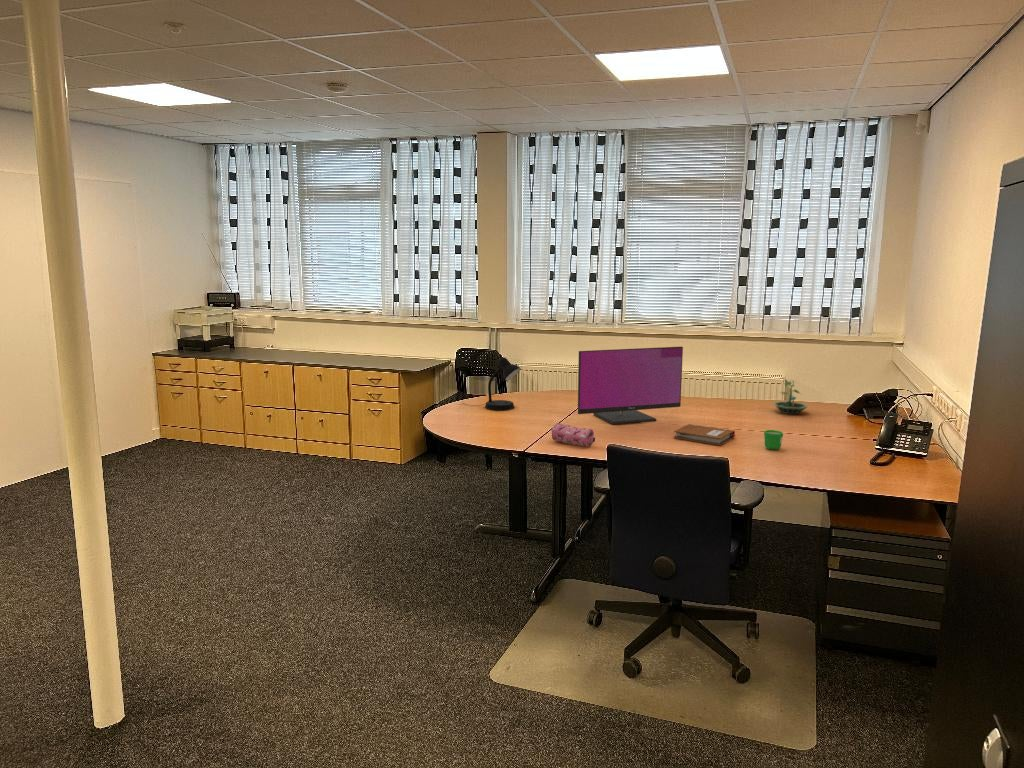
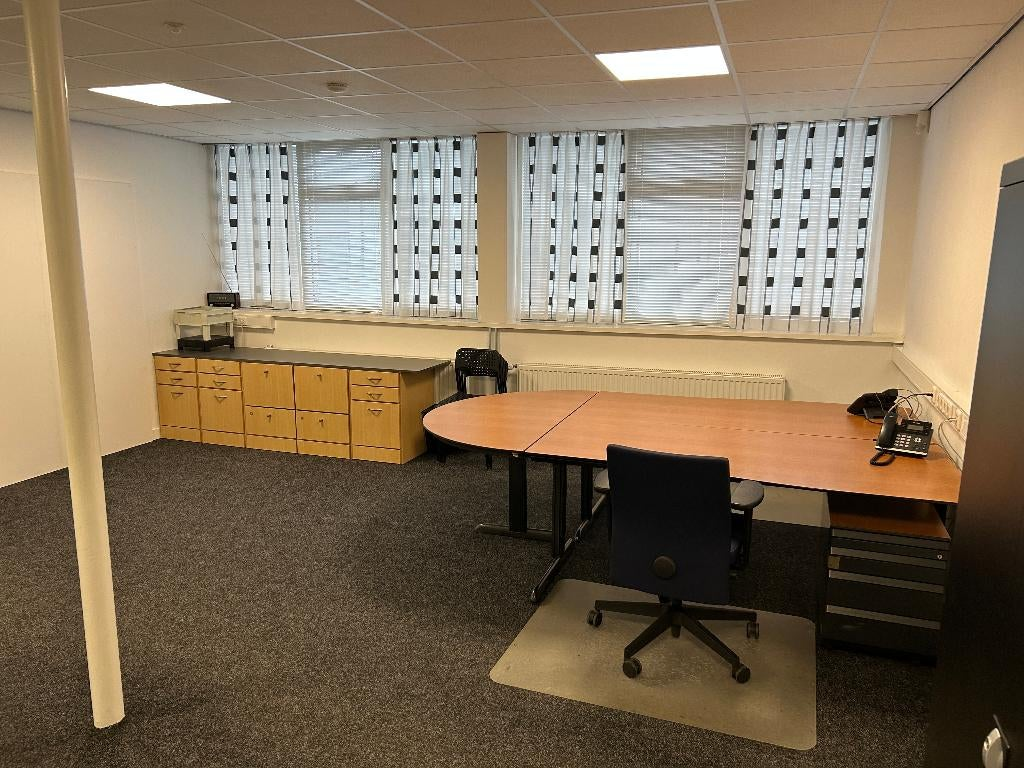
- mug (774, 439)
- terrarium (791, 386)
- desk lamp (488, 383)
- computer monitor (623, 382)
- notebook (705, 434)
- pencil case (572, 434)
